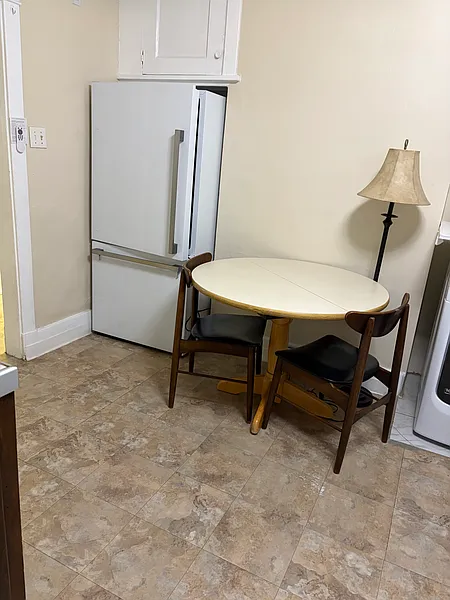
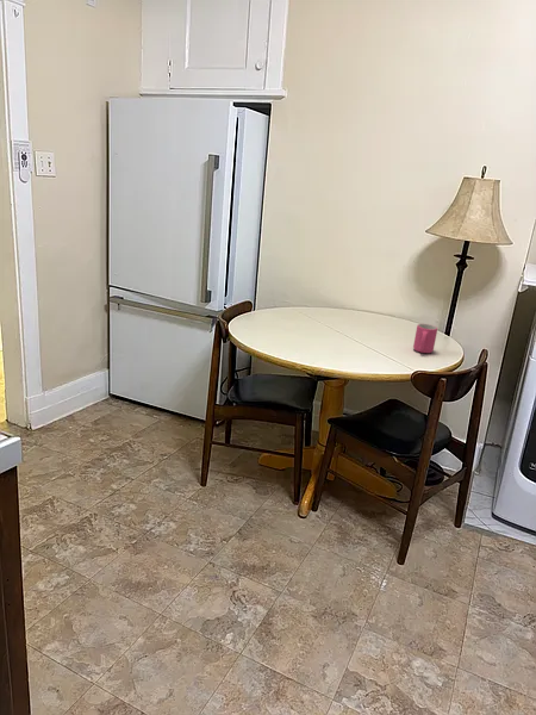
+ mug (424, 340)
